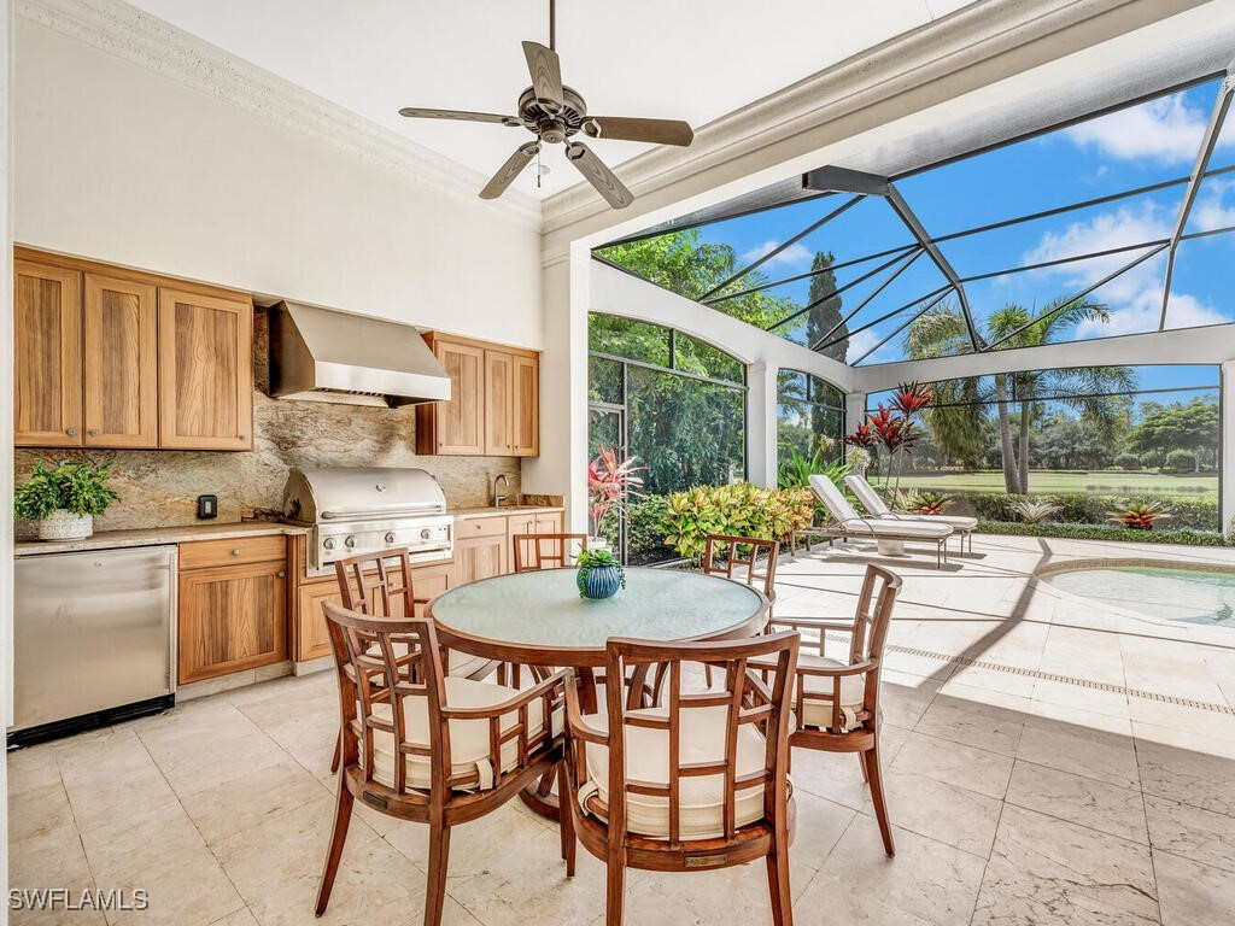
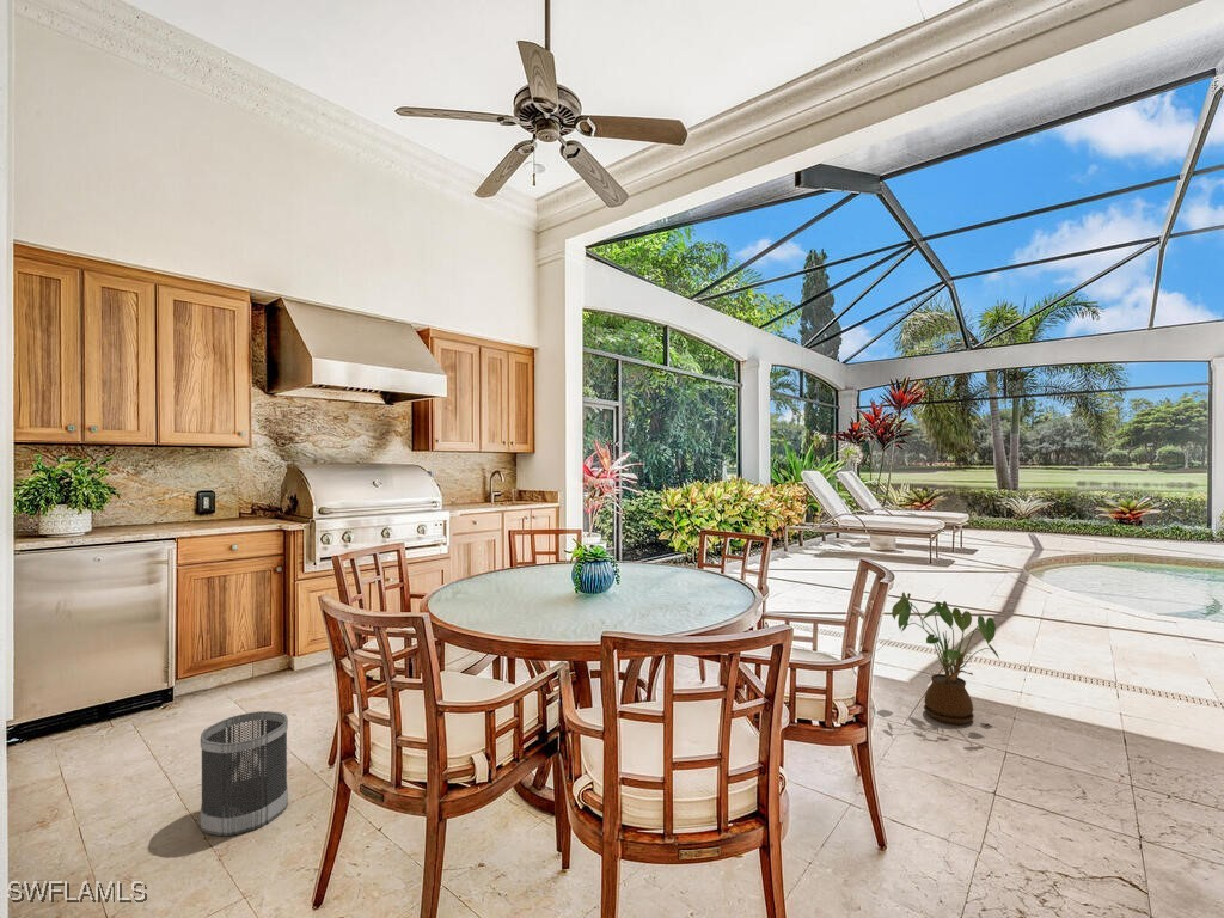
+ house plant (945, 654)
+ wastebasket (245, 769)
